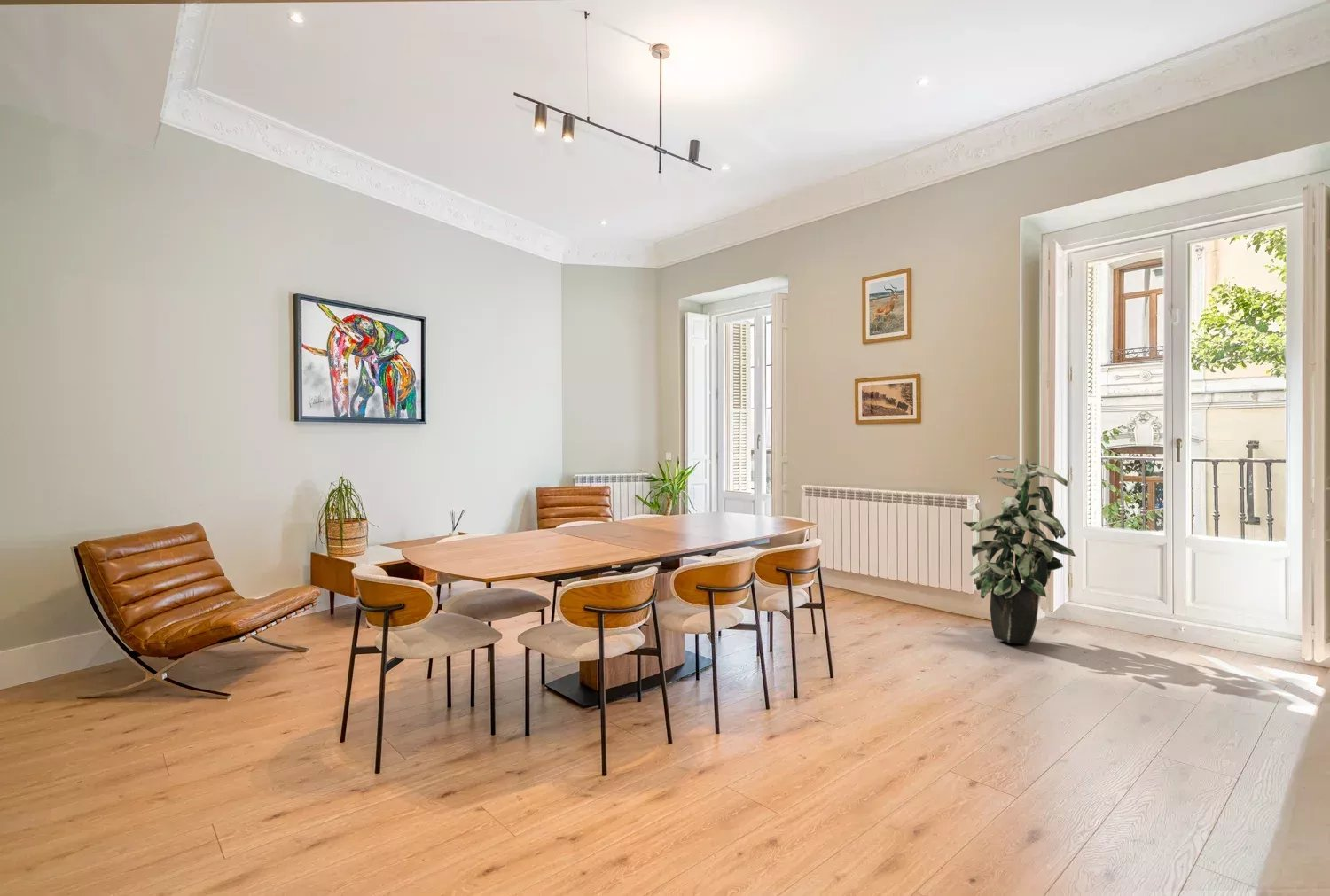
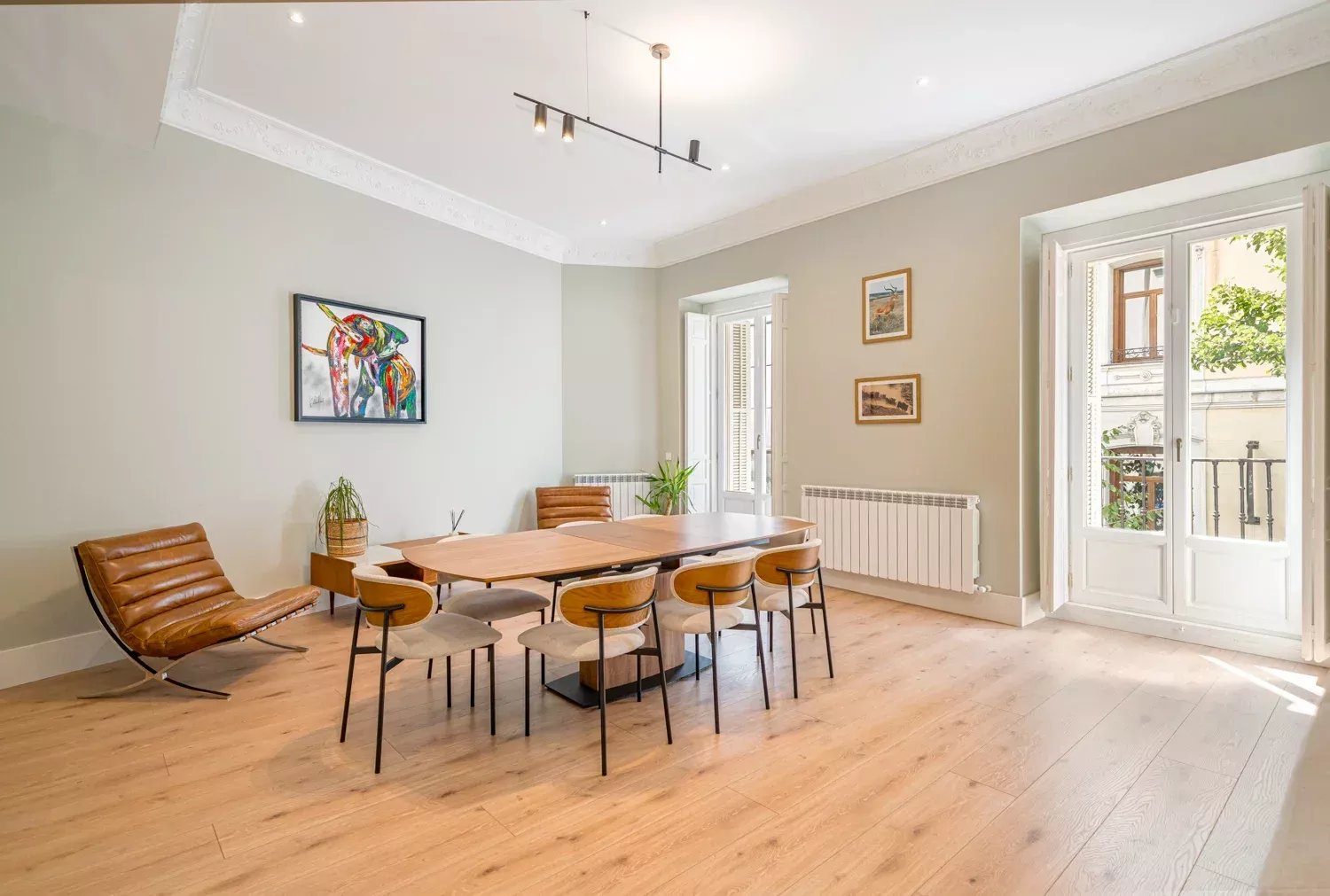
- indoor plant (1013, 547)
